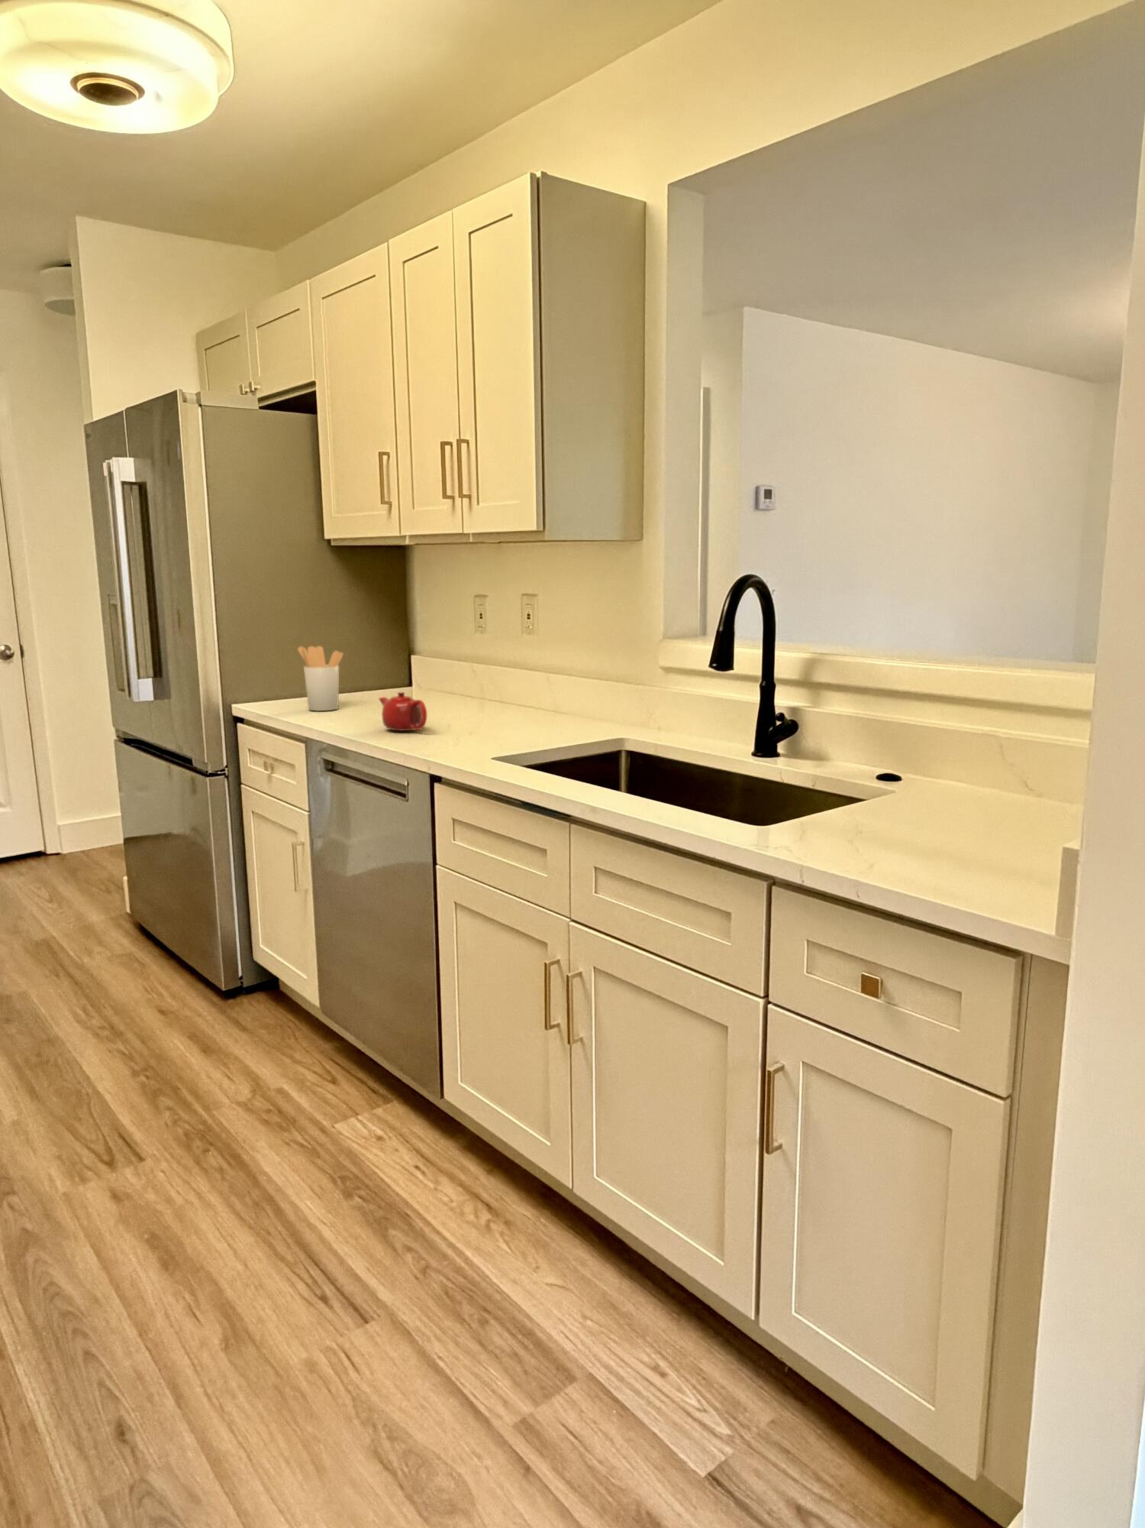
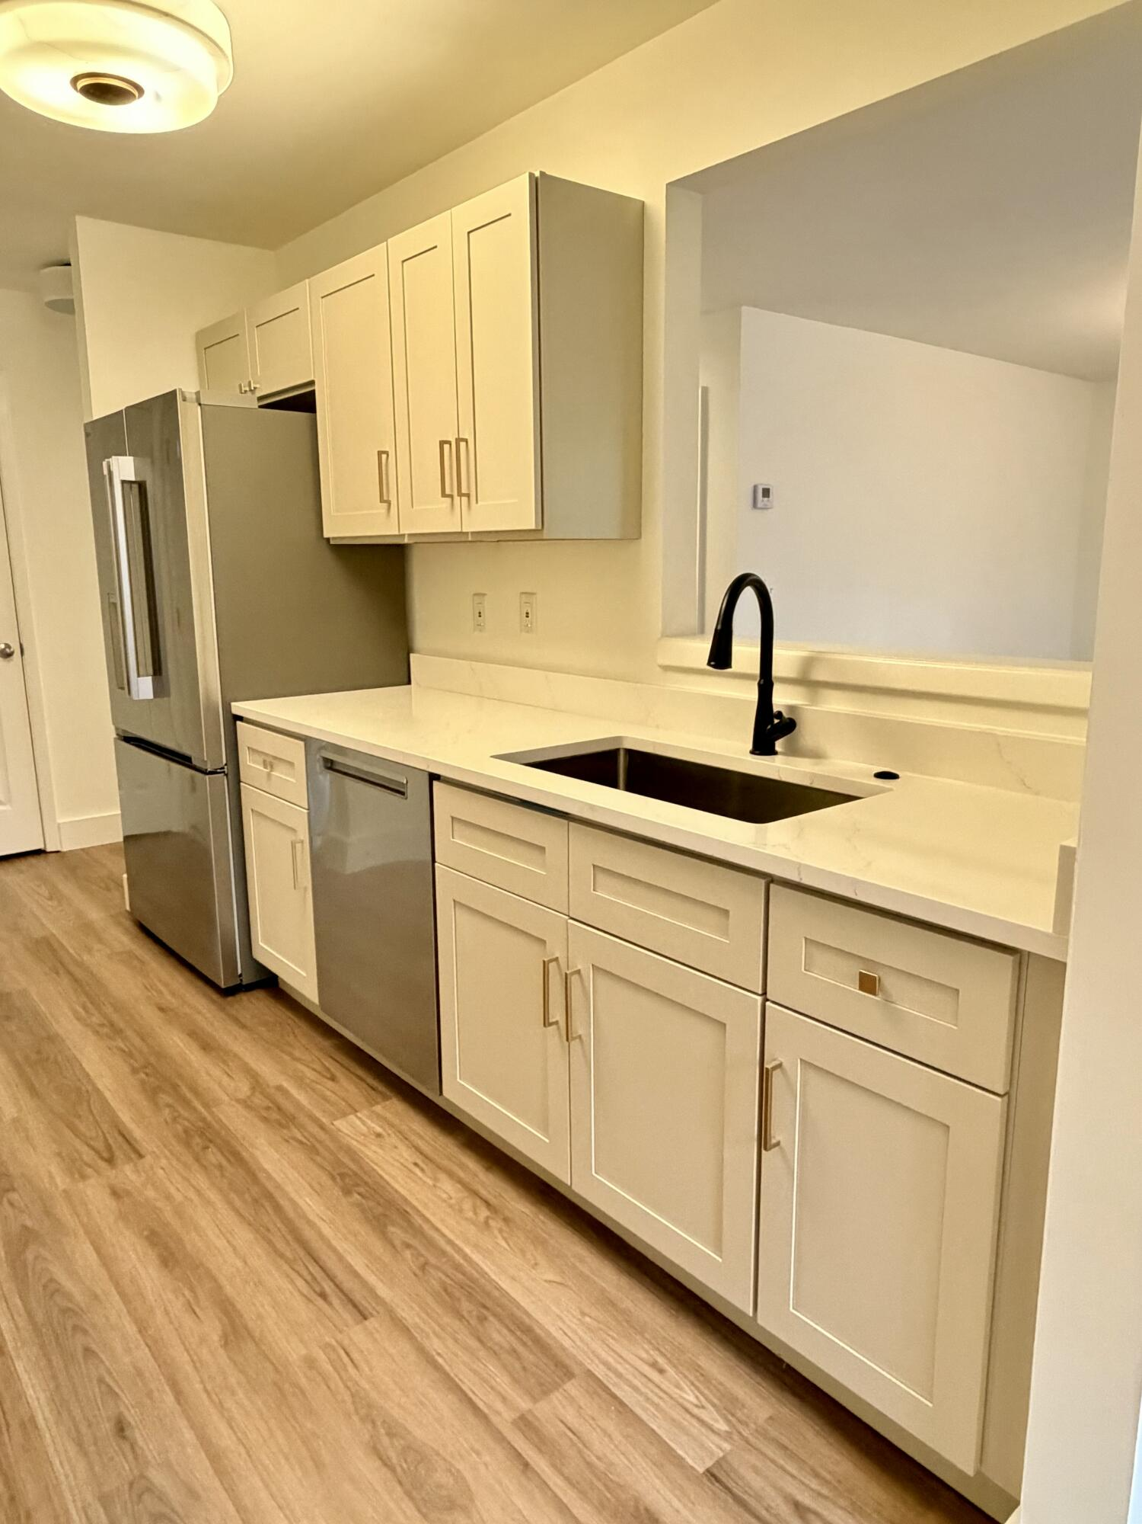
- utensil holder (319, 676)
- teapot (402, 711)
